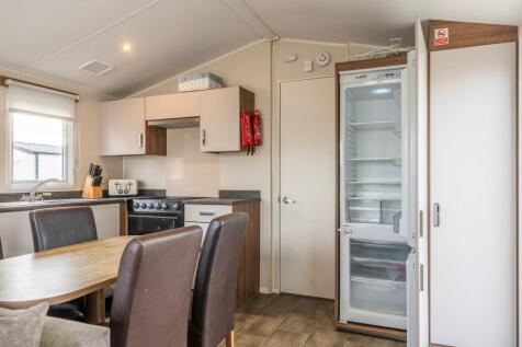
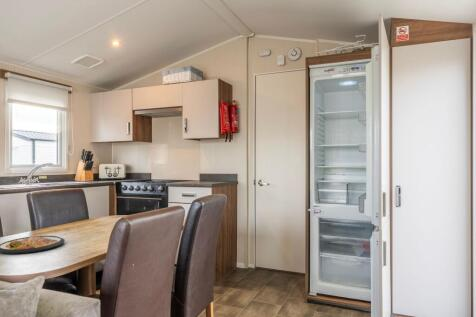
+ dish (31, 242)
